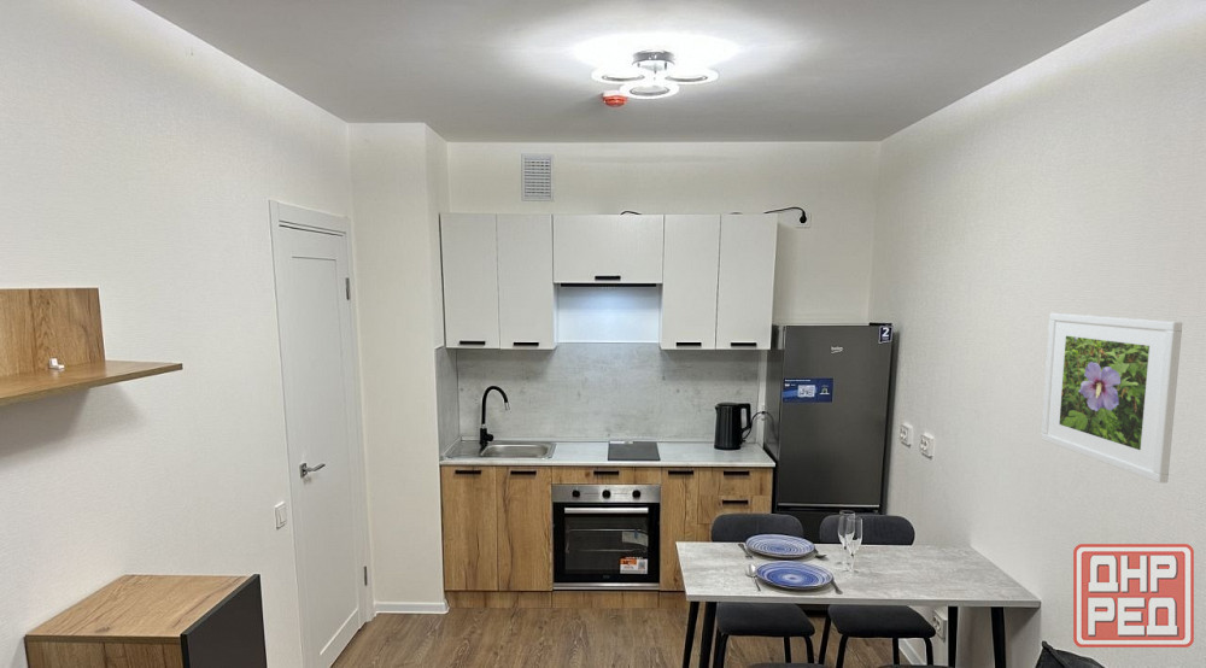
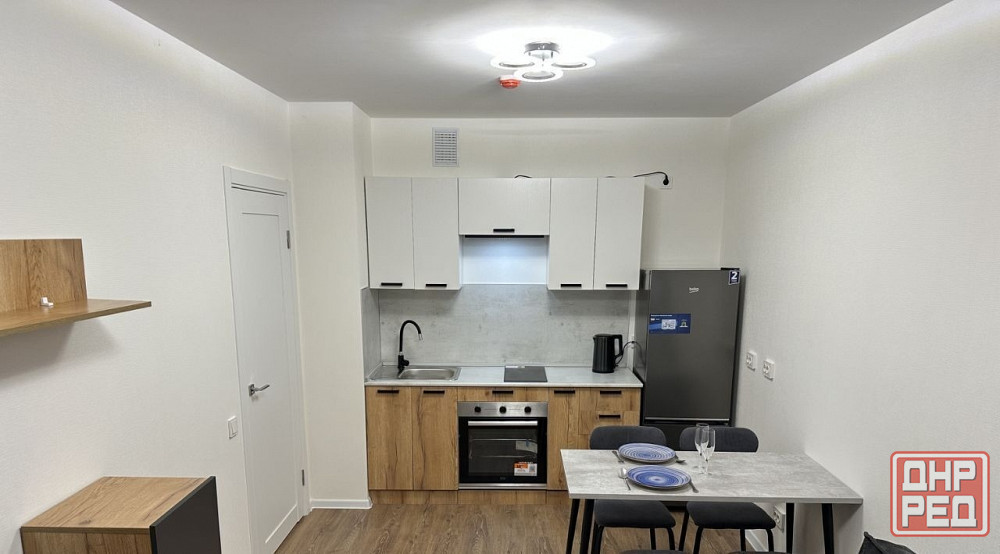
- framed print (1101, 388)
